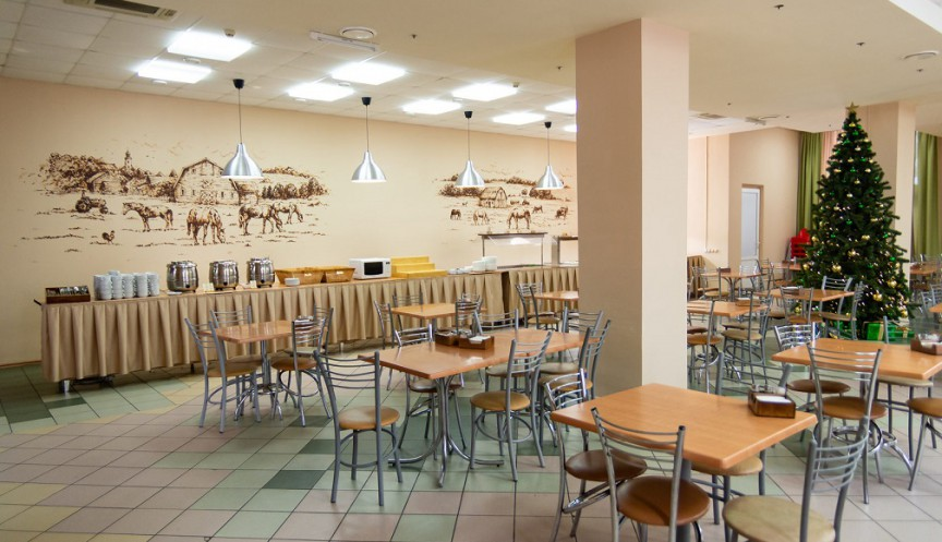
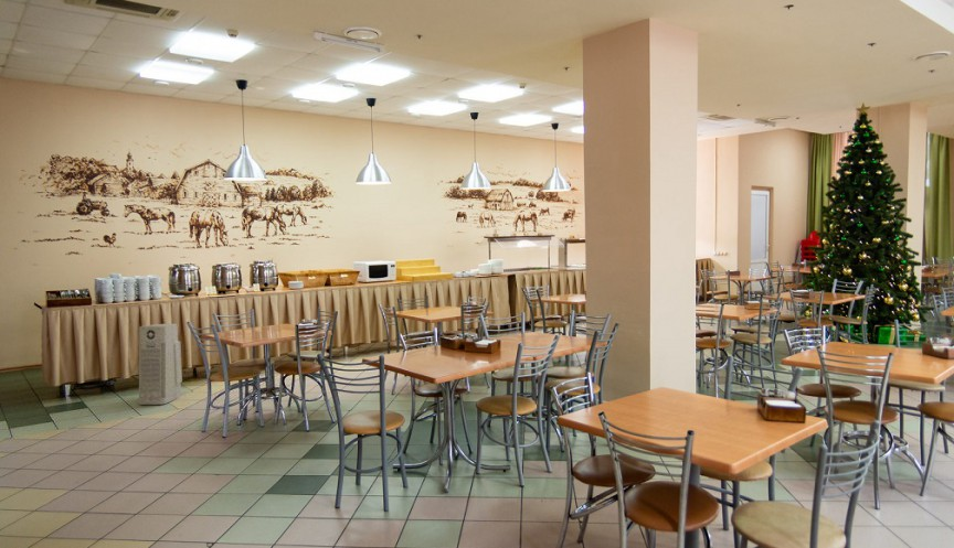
+ air purifier (160, 362)
